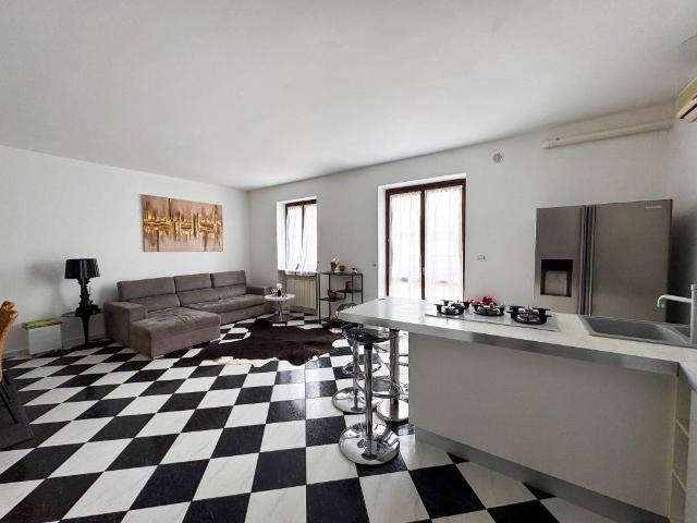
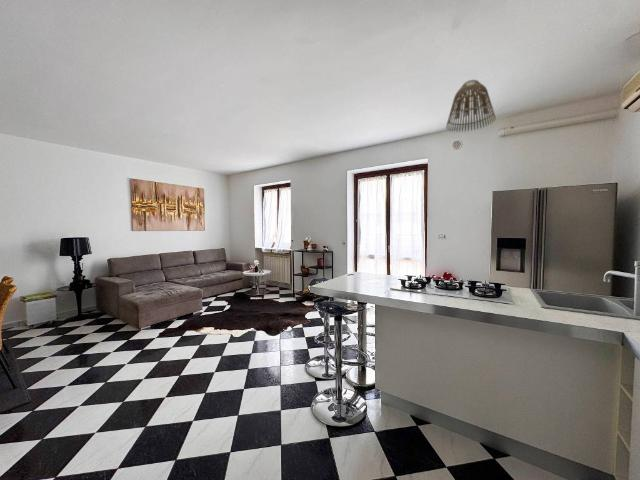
+ lamp shade (469, 103)
